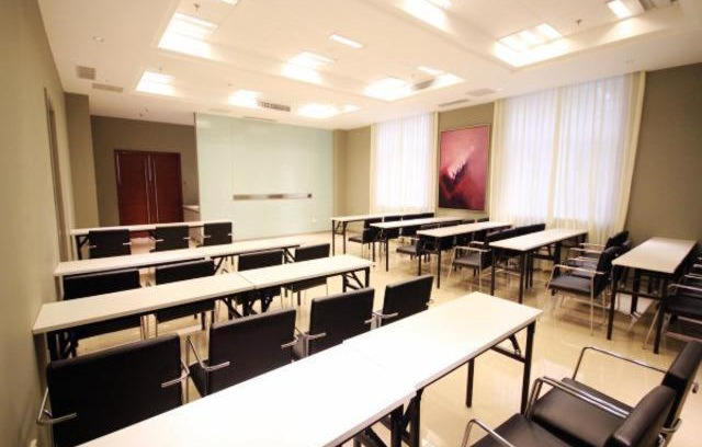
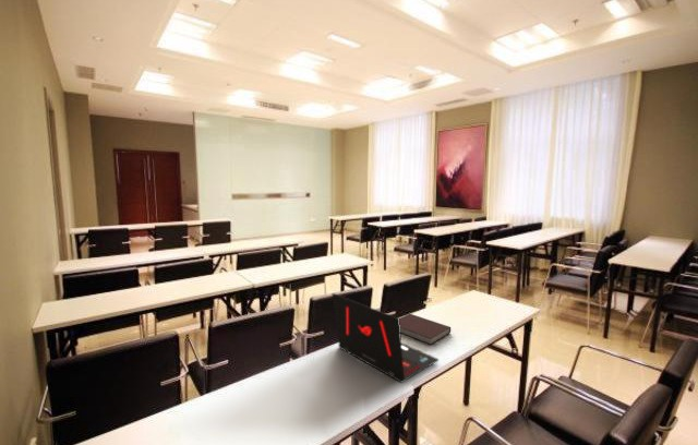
+ laptop (384, 326)
+ notebook (419, 327)
